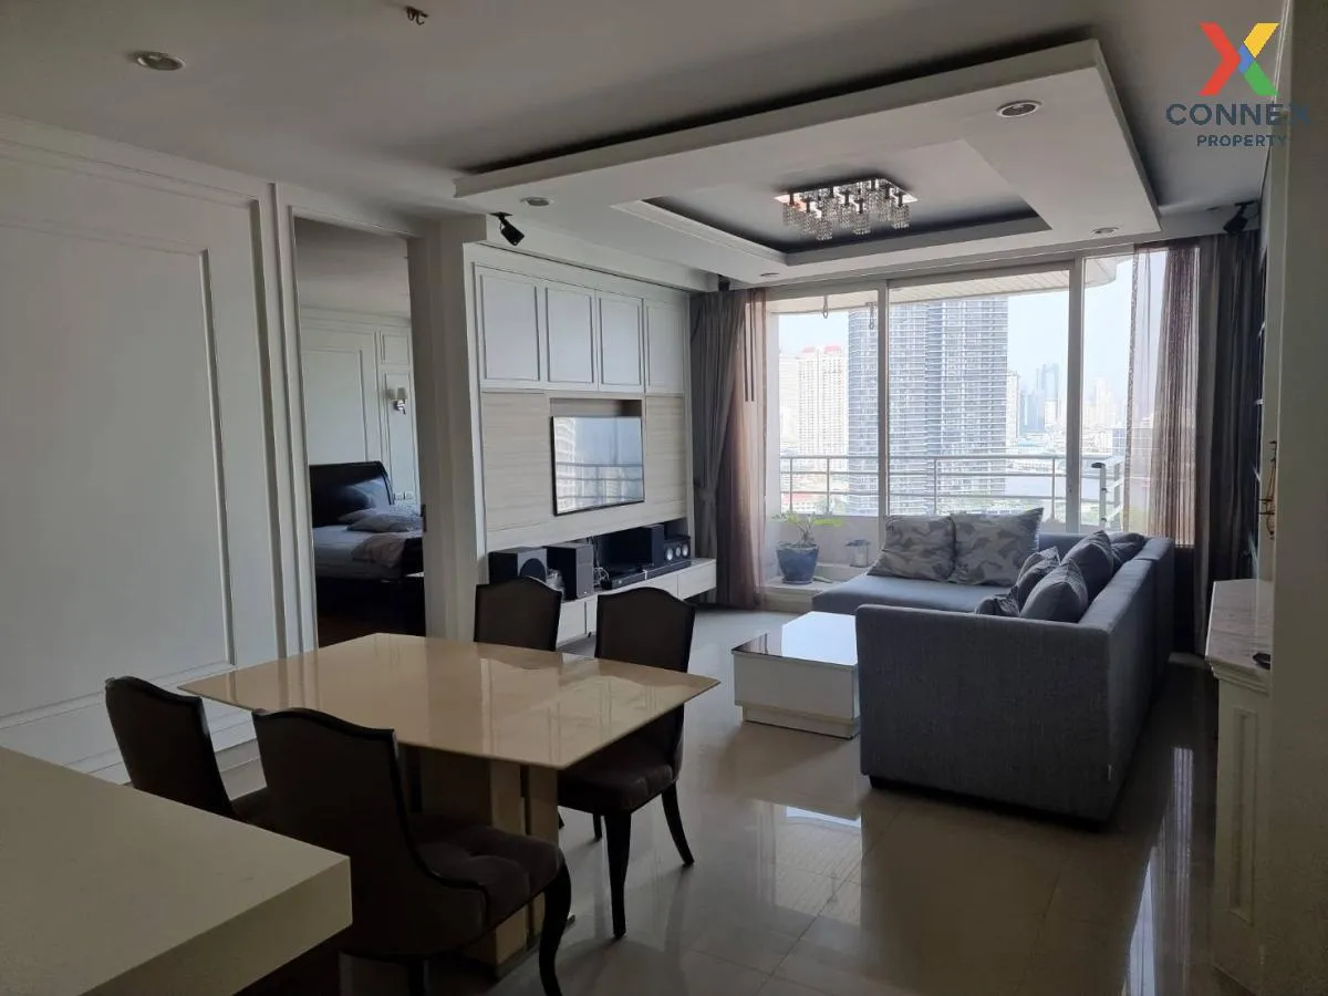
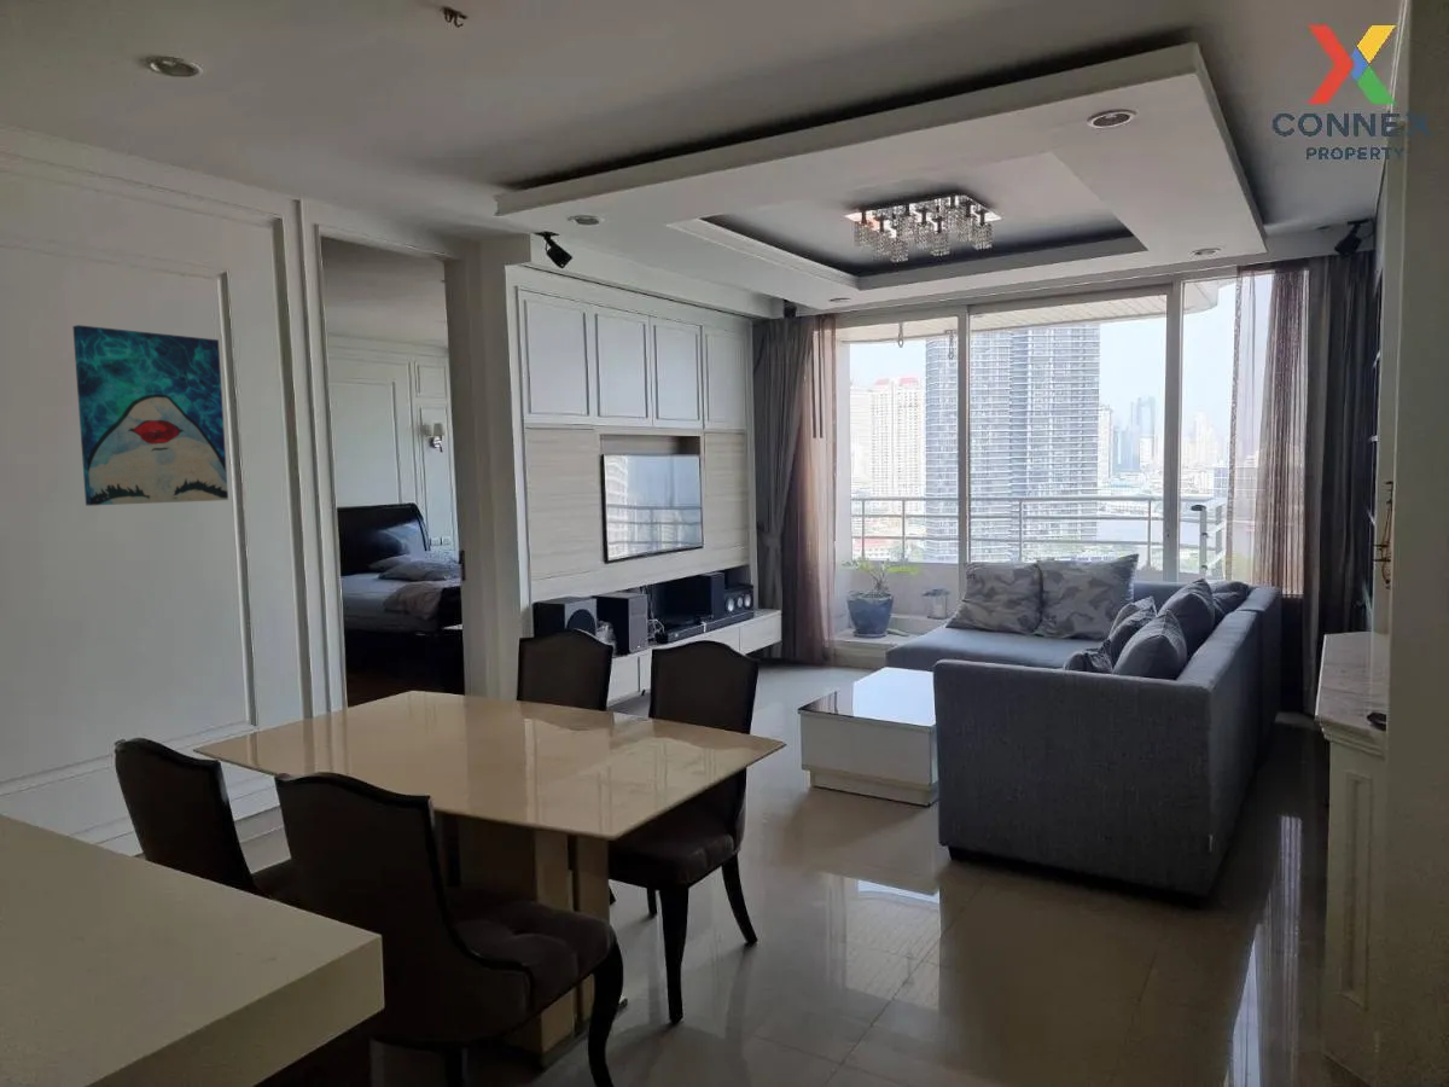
+ wall art (155, 418)
